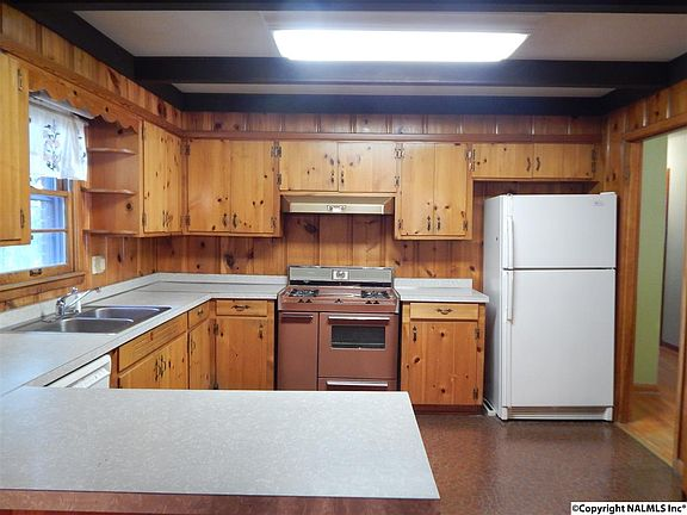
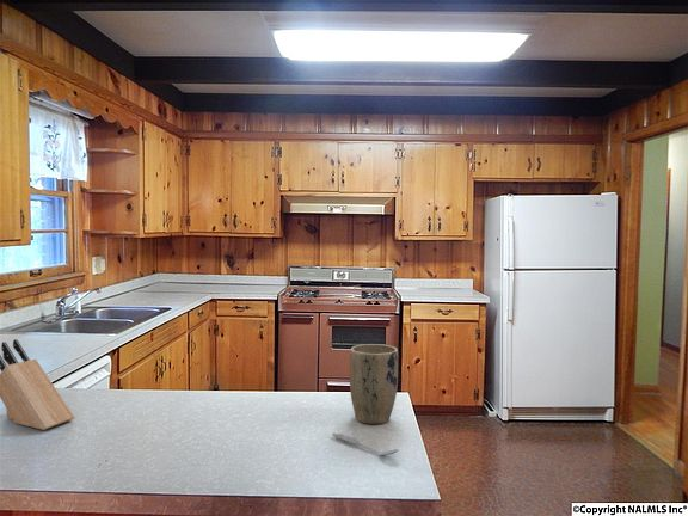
+ plant pot (373, 383)
+ knife block (27, 381)
+ spoon (363, 444)
